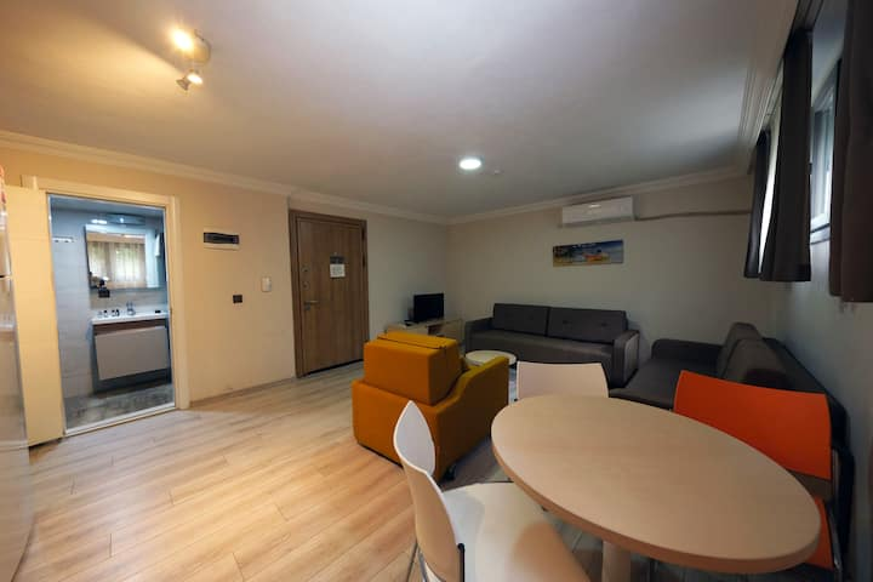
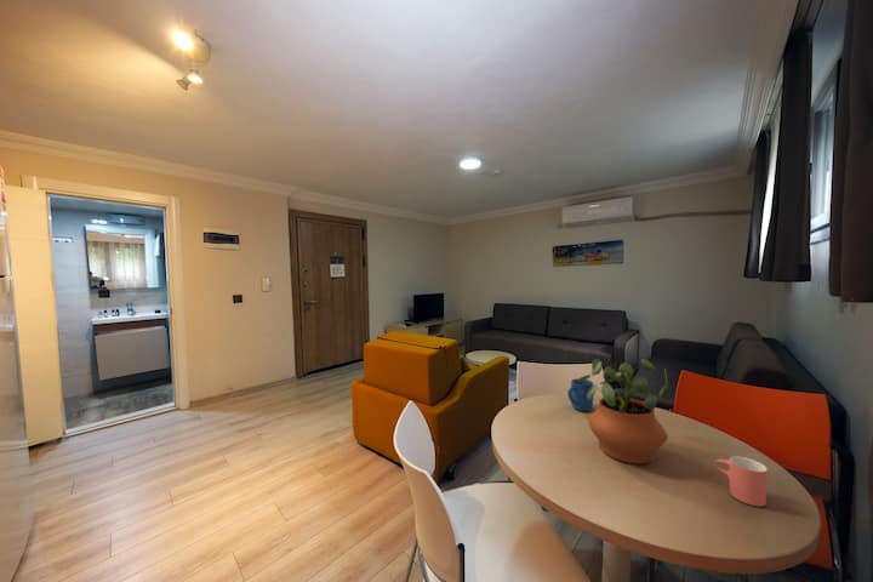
+ cup (738, 477)
+ mug (578, 395)
+ potted plant (616, 403)
